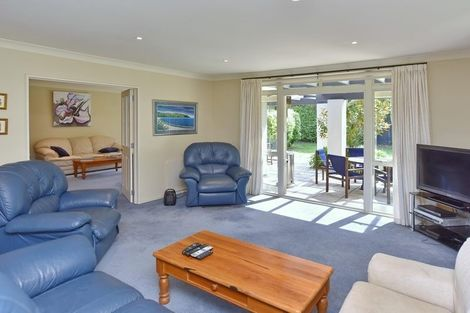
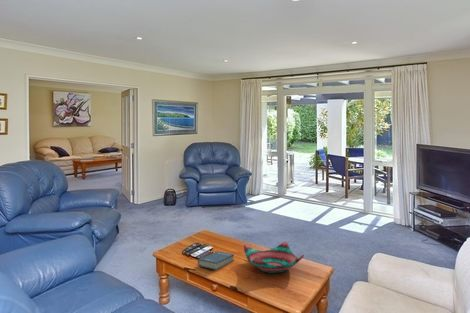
+ book (216, 259)
+ decorative bowl (272, 258)
